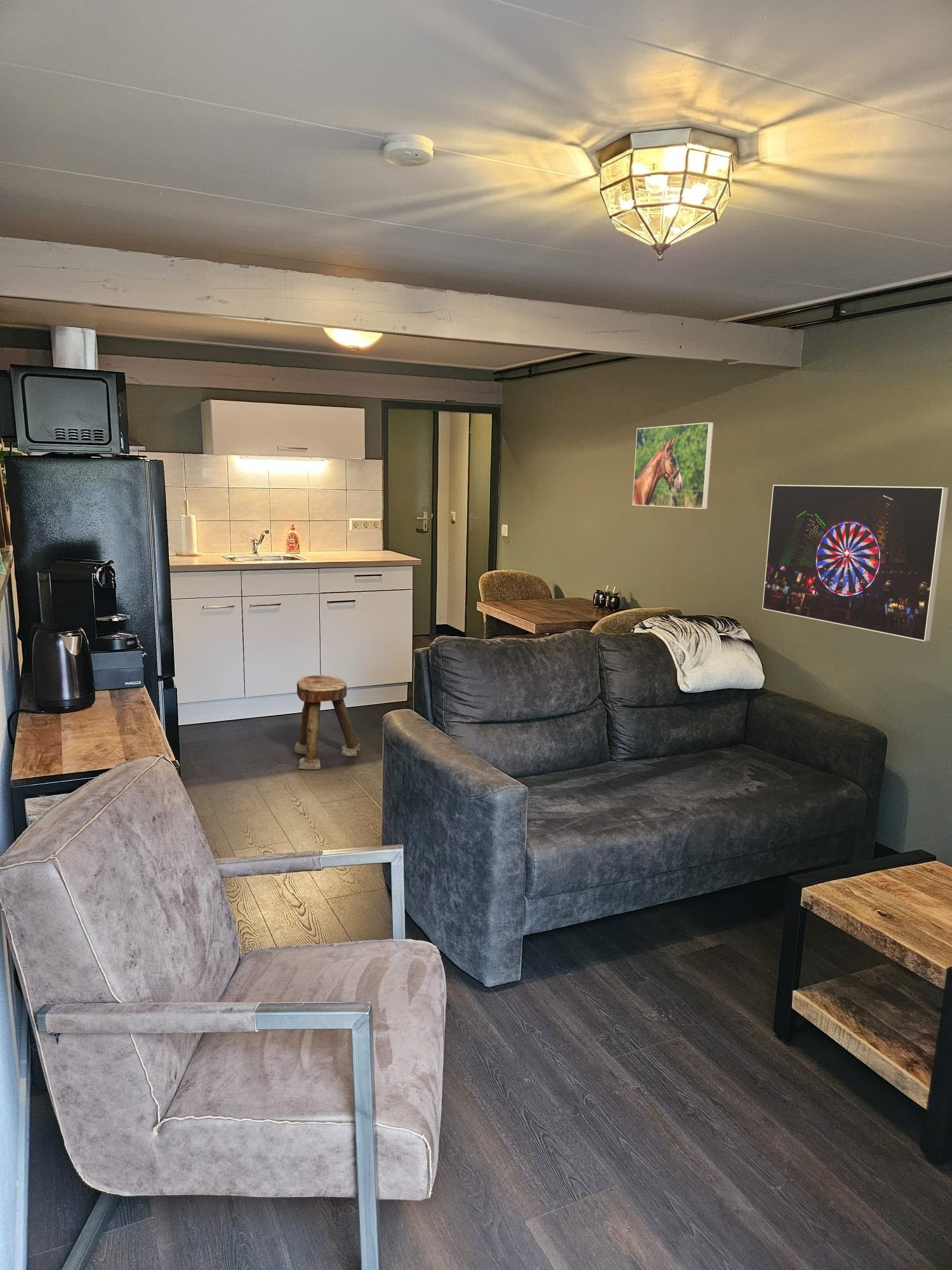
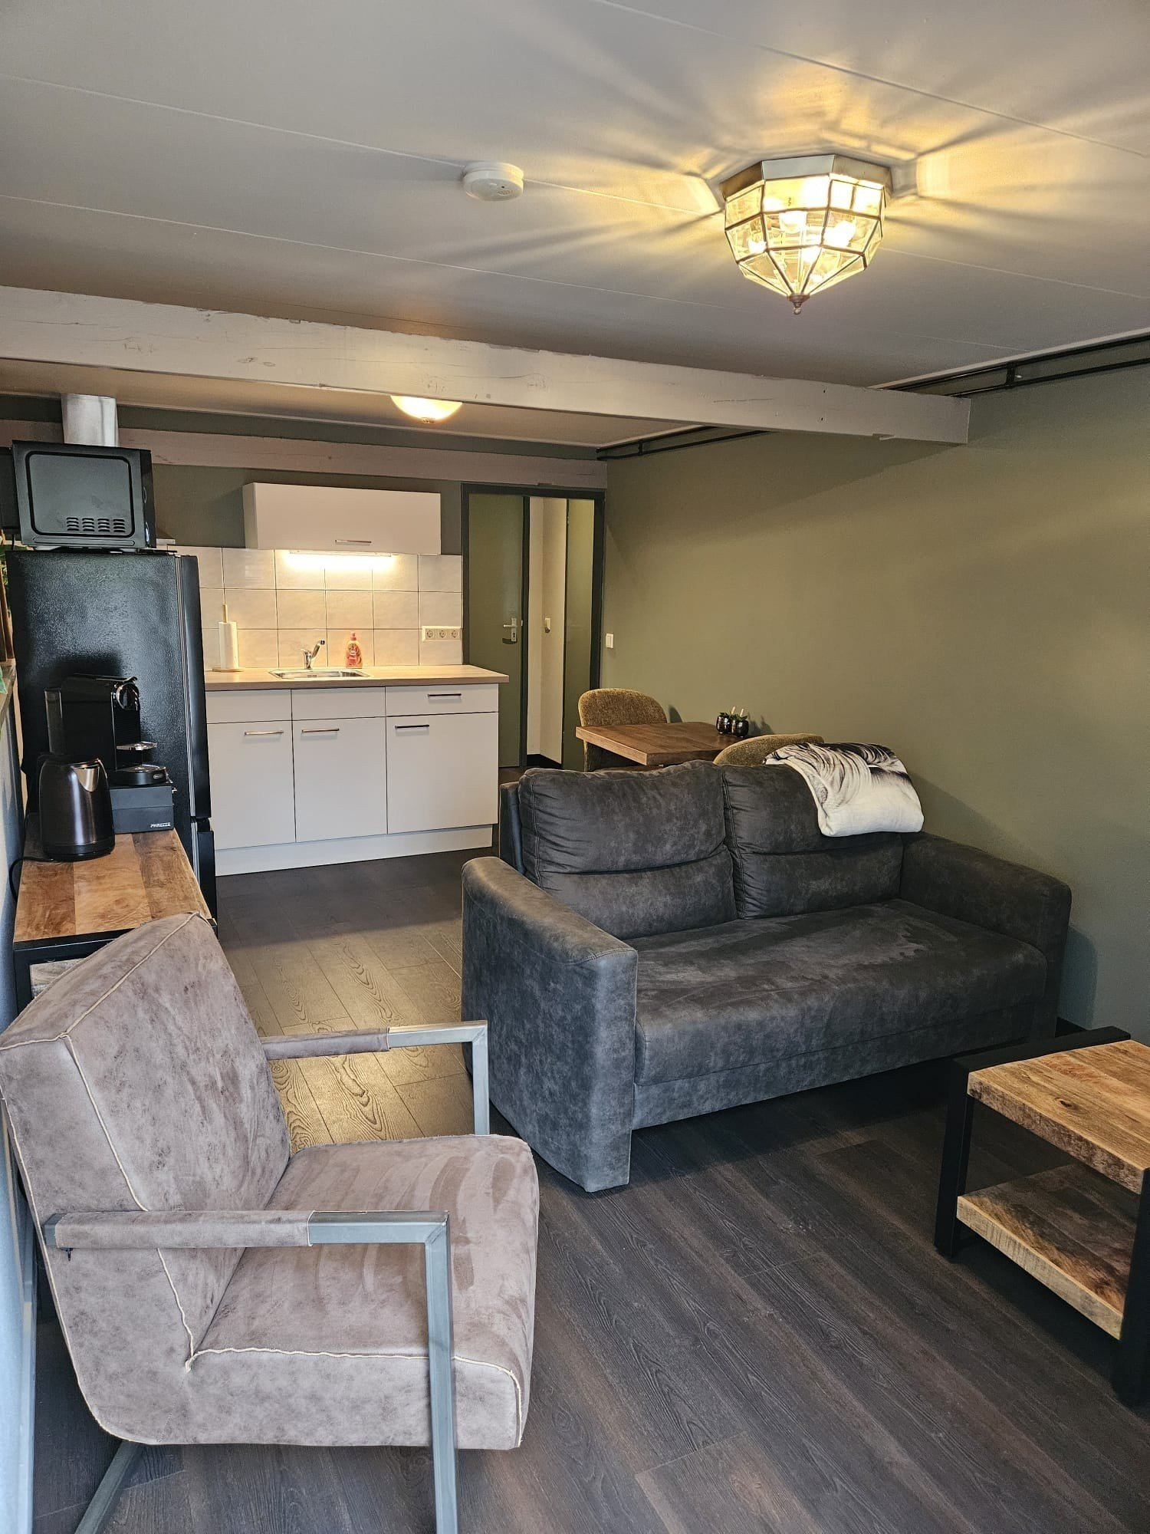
- stool (319, 719)
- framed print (844, 556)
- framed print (670, 466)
